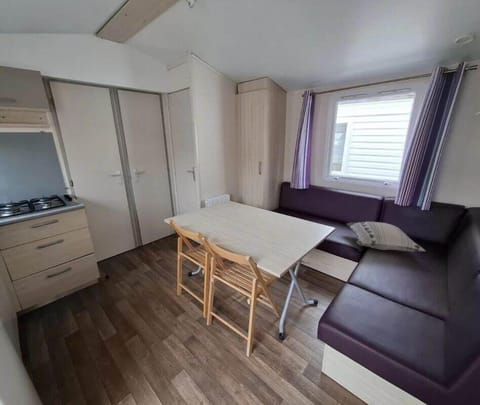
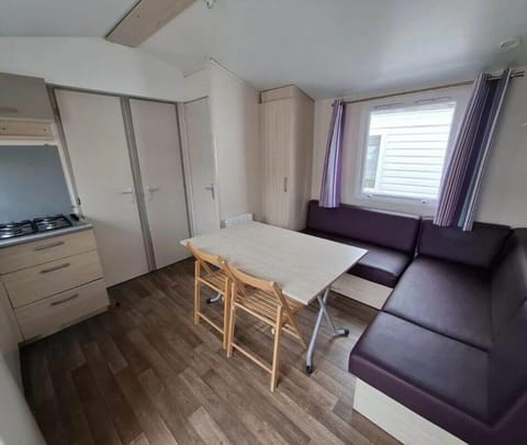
- decorative pillow (379, 235)
